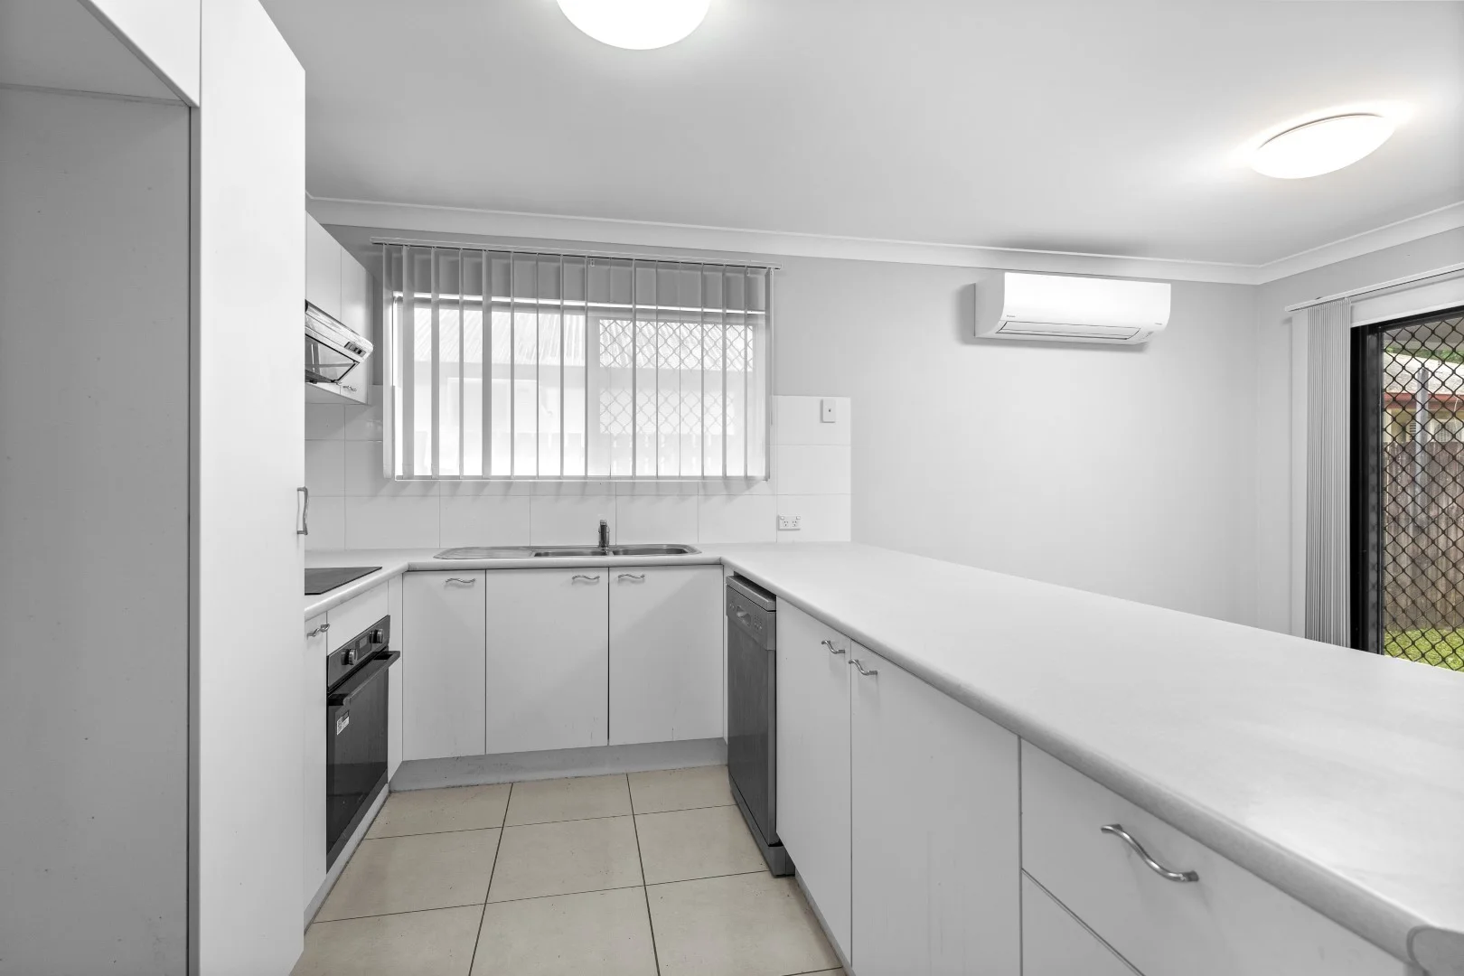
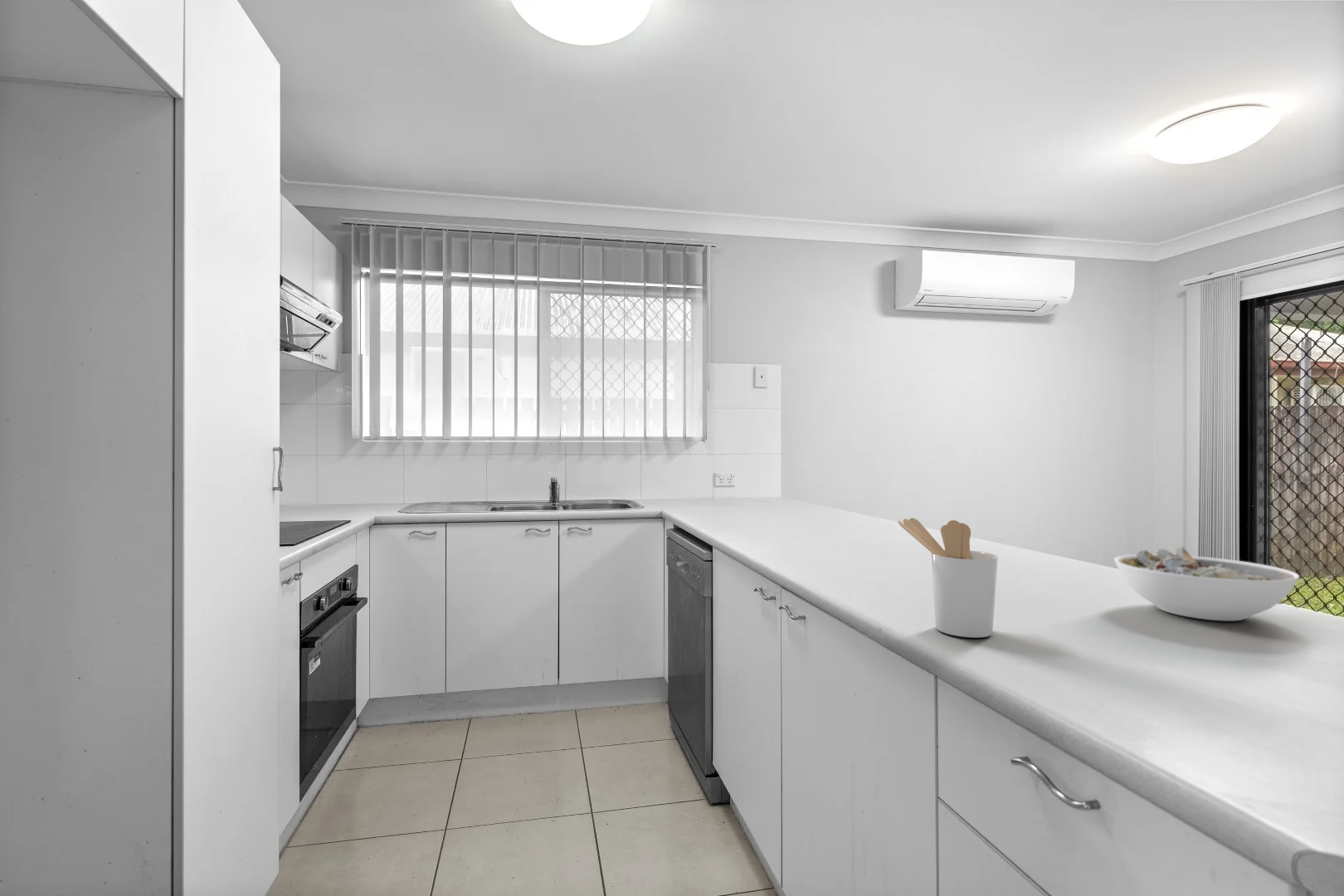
+ utensil holder (946, 572)
+ bowl (1200, 582)
